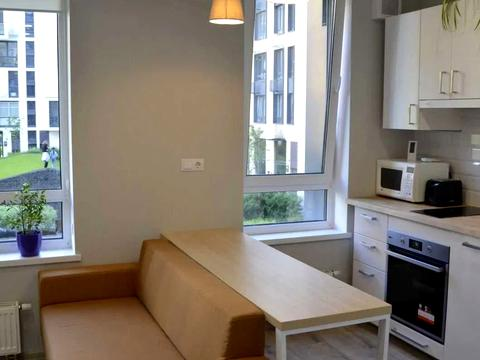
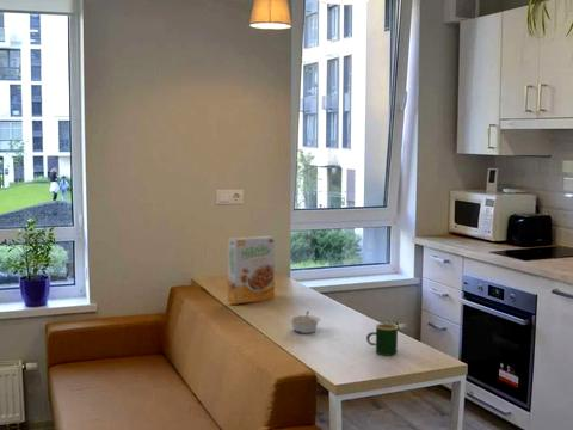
+ legume (303, 322)
+ cereal box (251, 269)
+ mug (381, 339)
